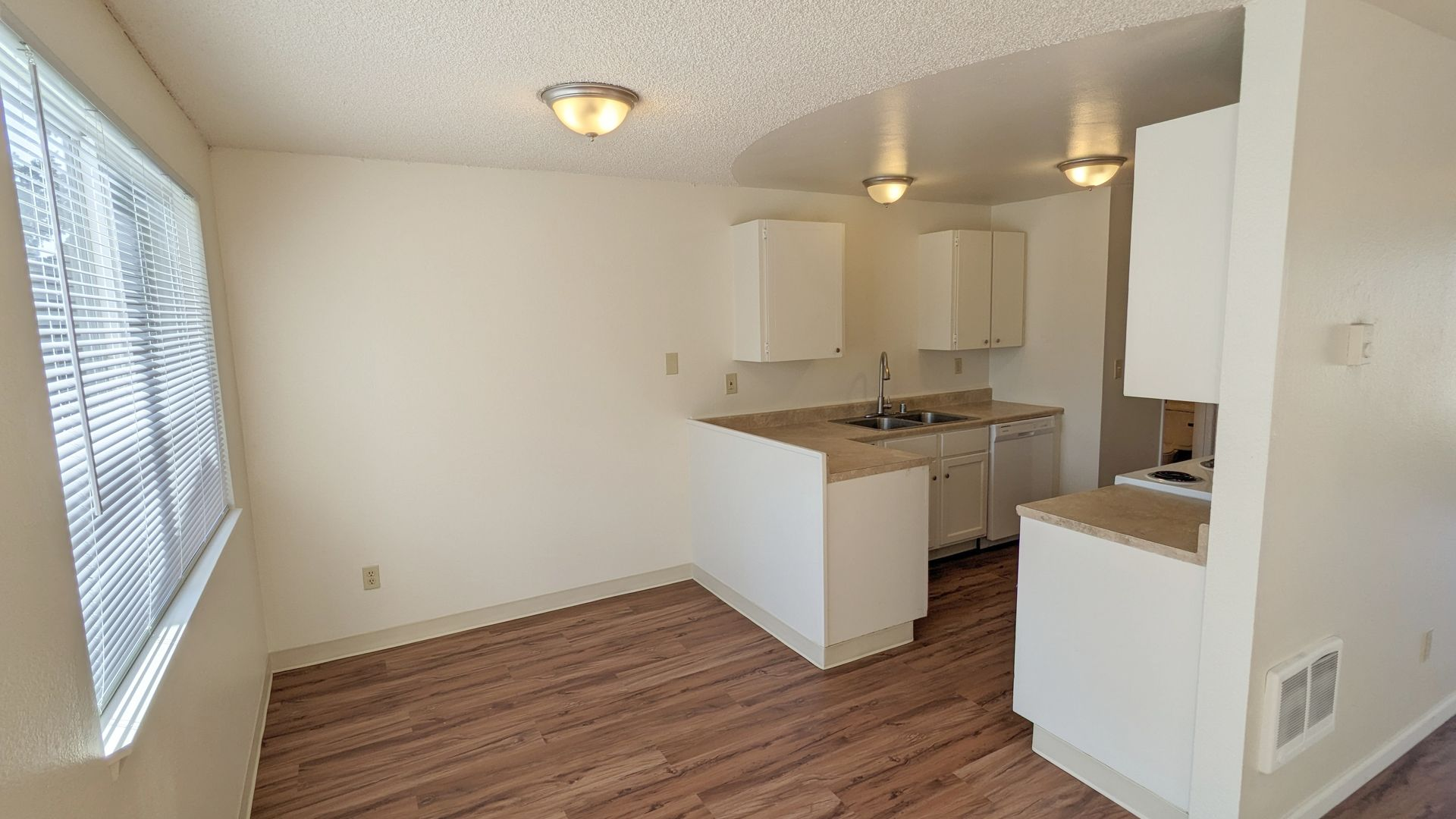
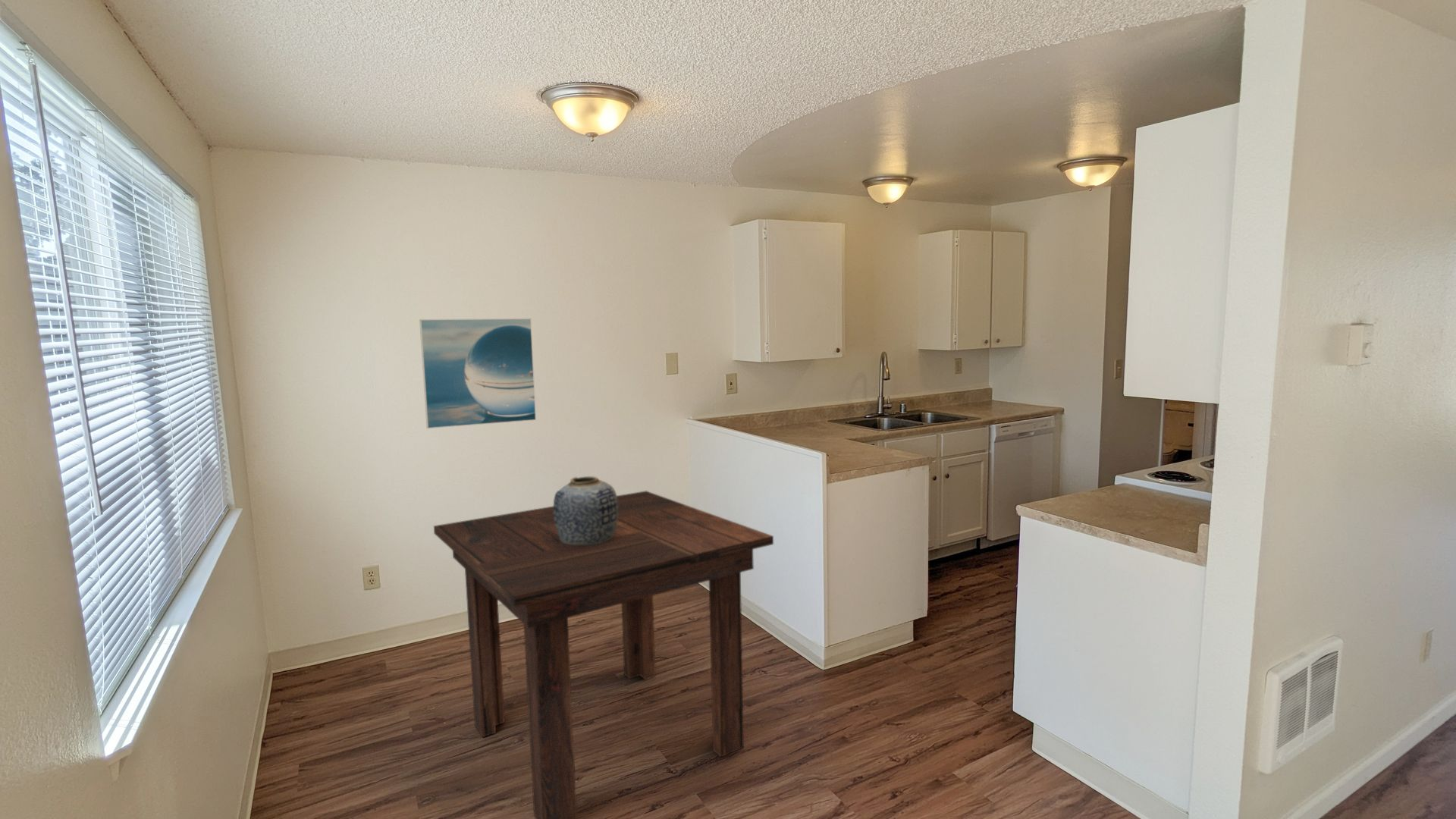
+ vase (585, 507)
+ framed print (480, 372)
+ dining table (623, 635)
